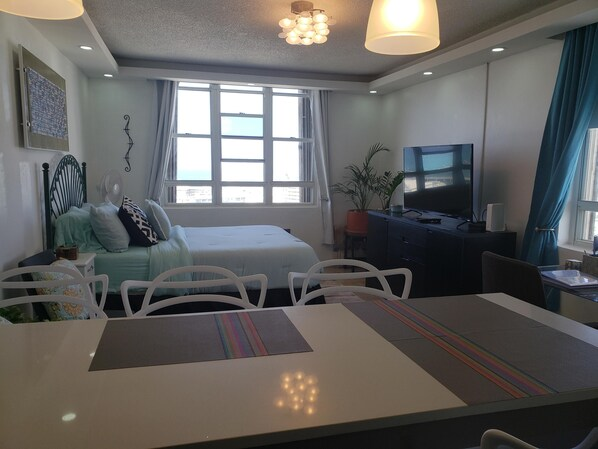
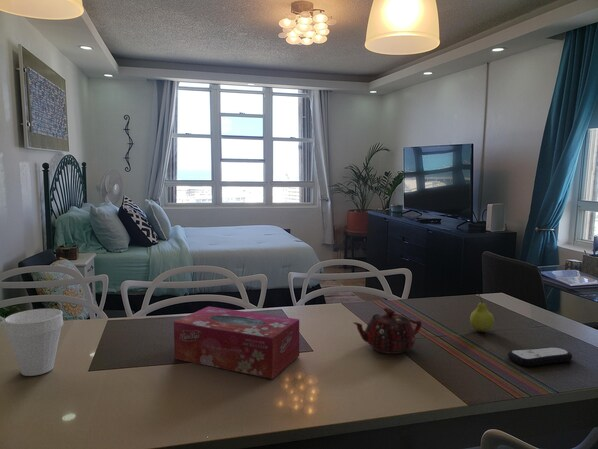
+ fruit (482, 312)
+ tissue box (237, 338)
+ teapot (387, 328)
+ cup (35, 342)
+ remote control (540, 355)
